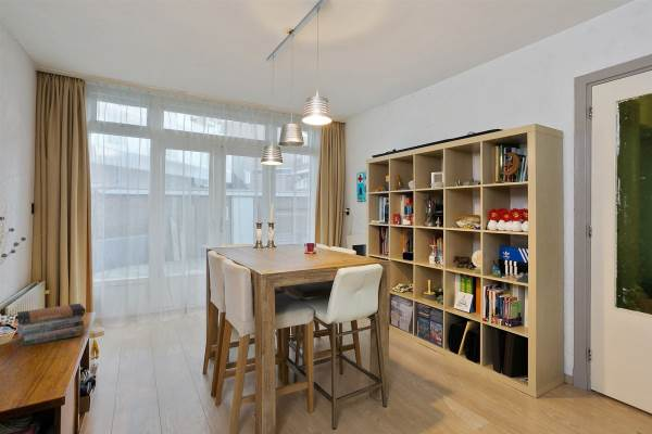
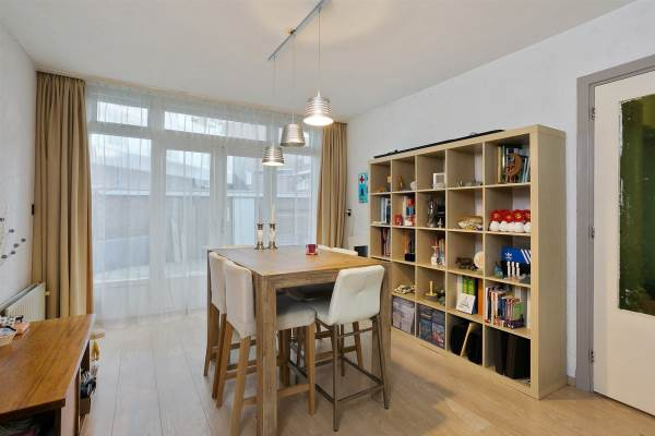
- book stack (51, 323)
